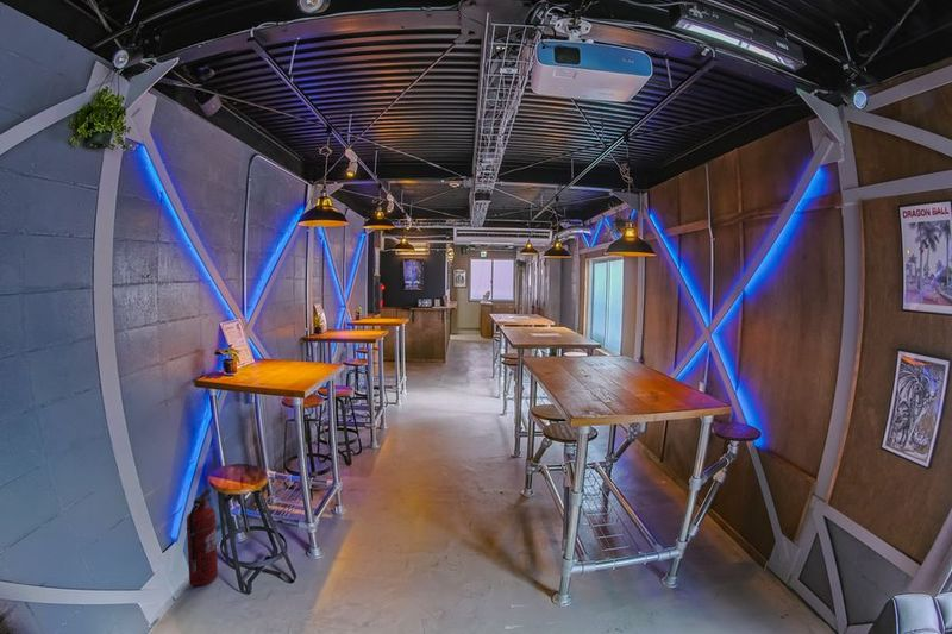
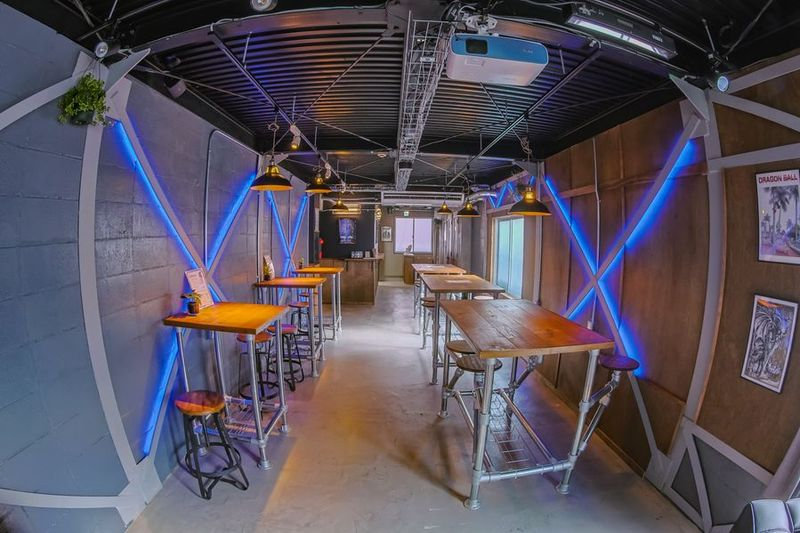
- fire extinguisher (201, 538)
